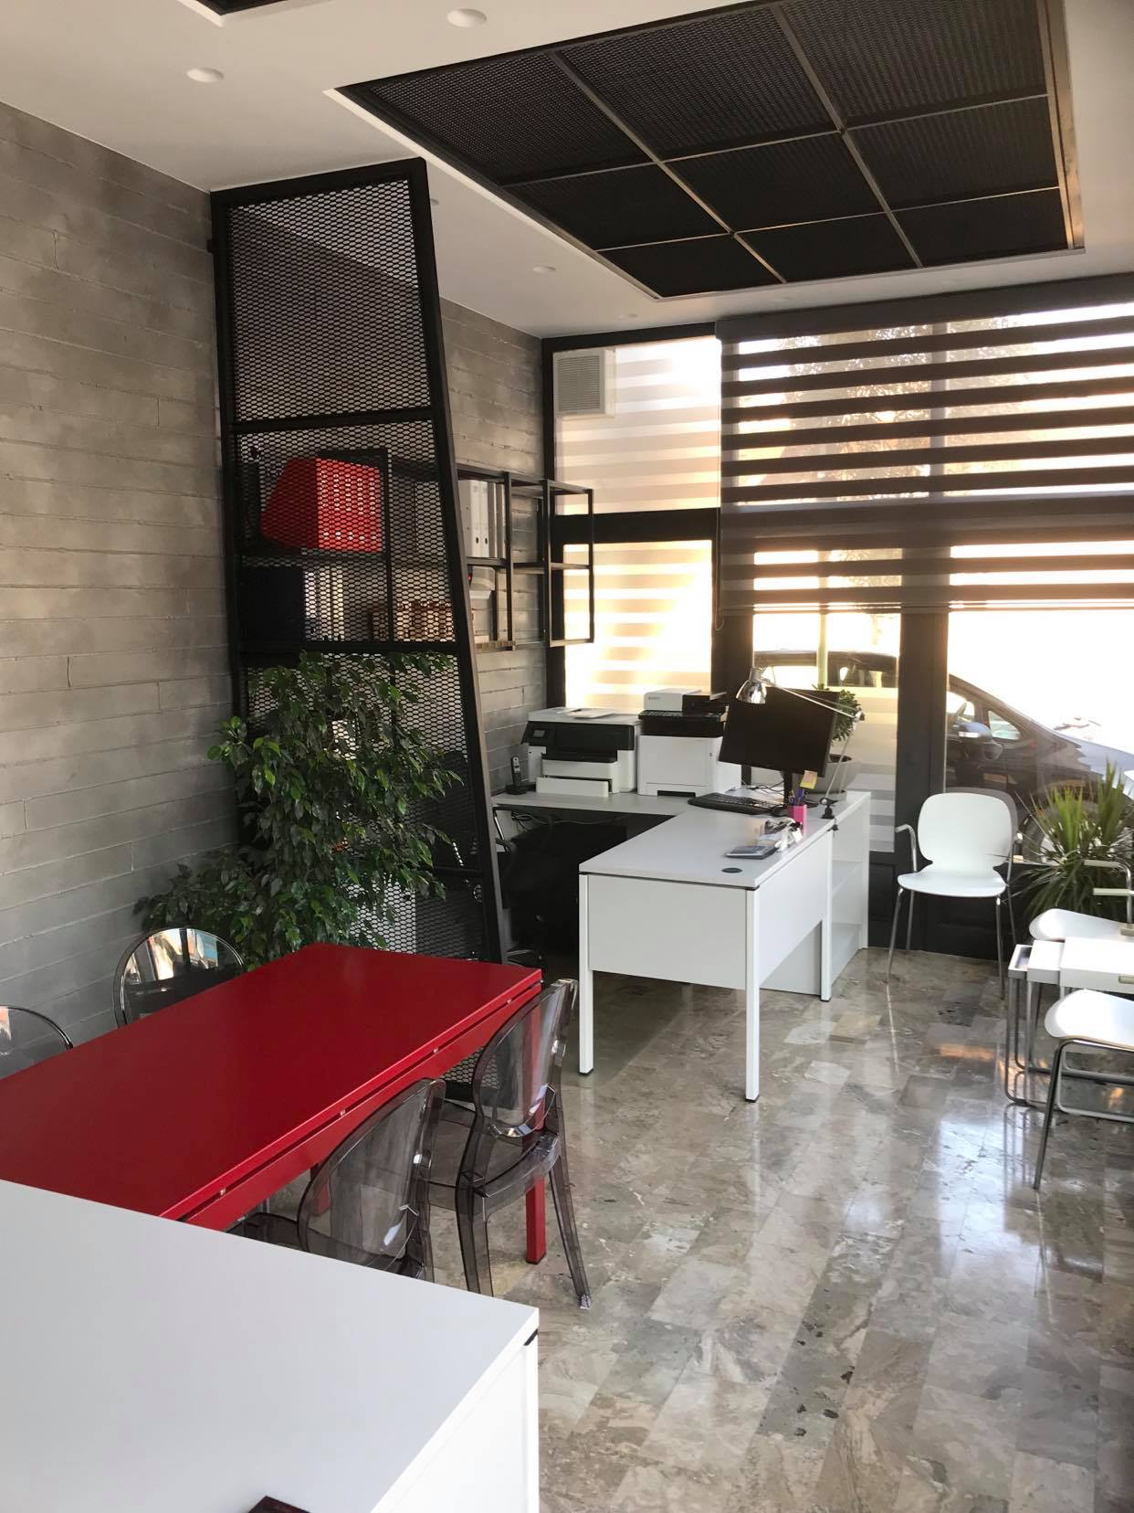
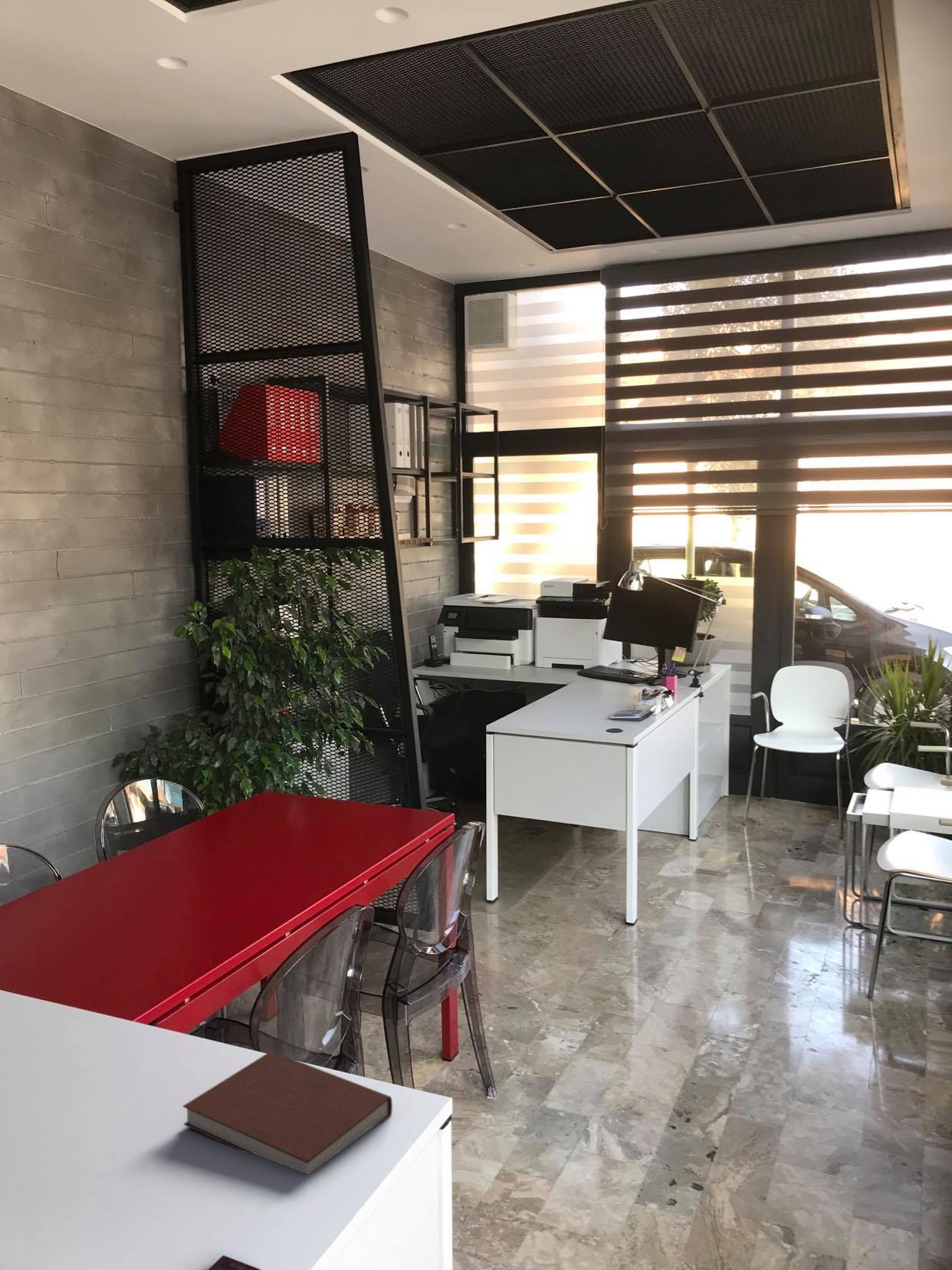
+ notebook (288, 1110)
